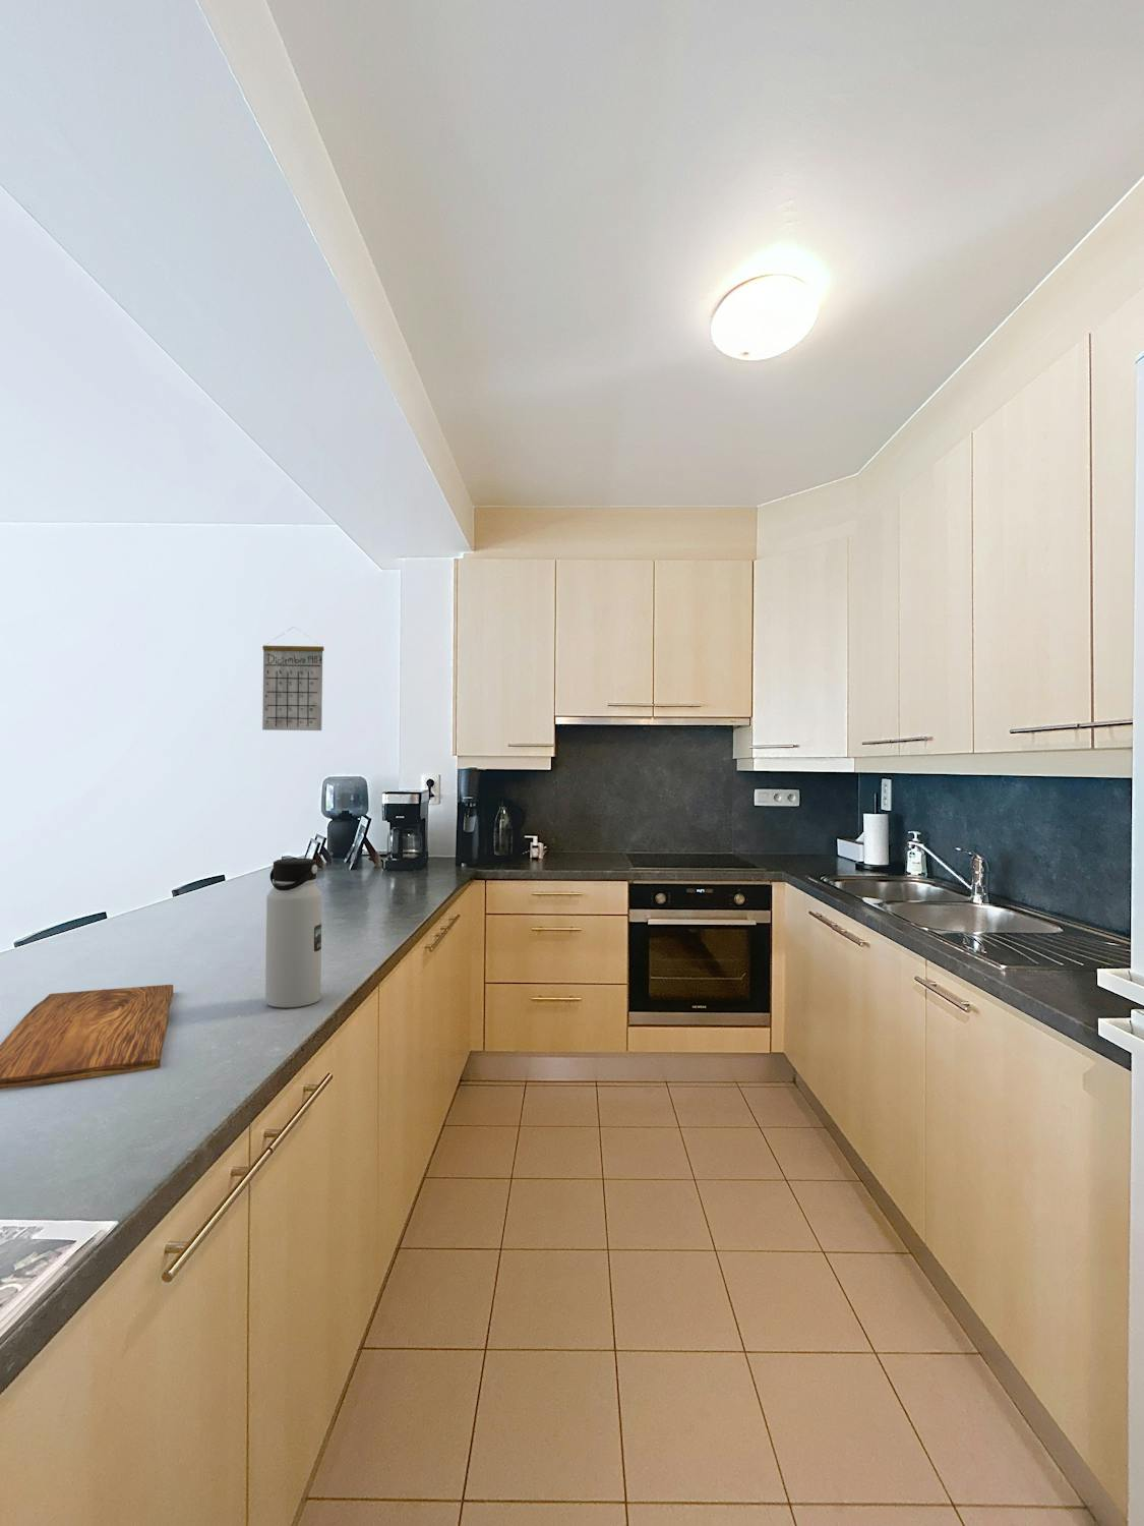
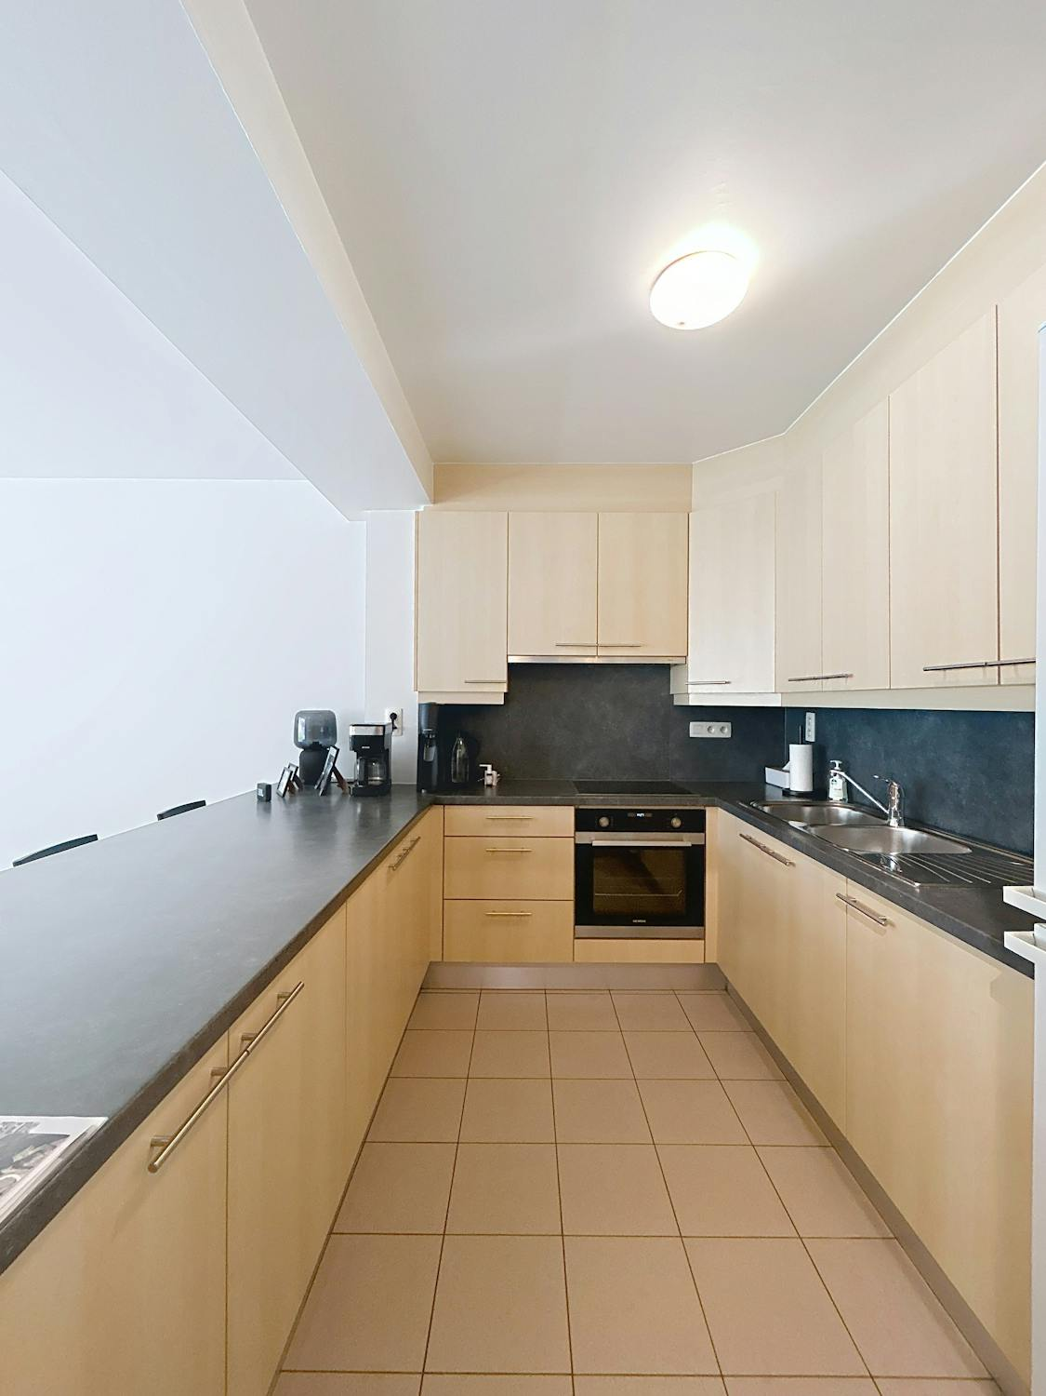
- calendar (293, 678)
- cutting board (90, 1027)
- water bottle (294, 930)
